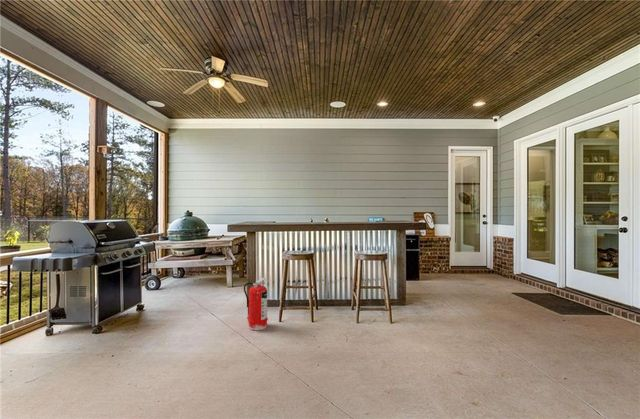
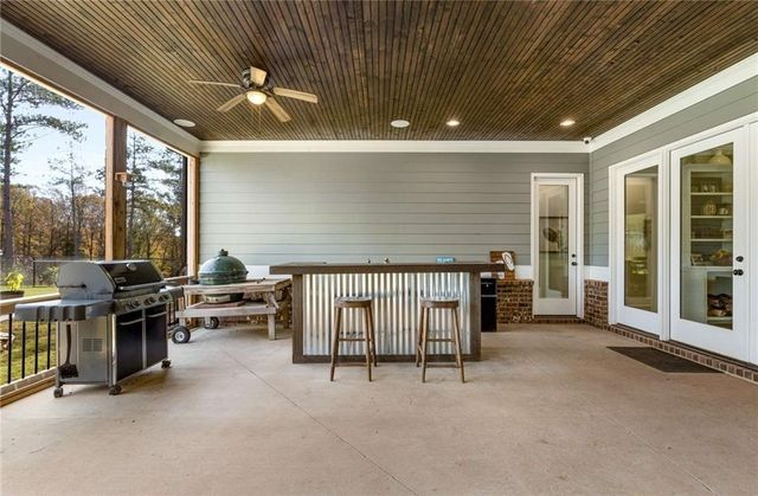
- fire extinguisher (255, 302)
